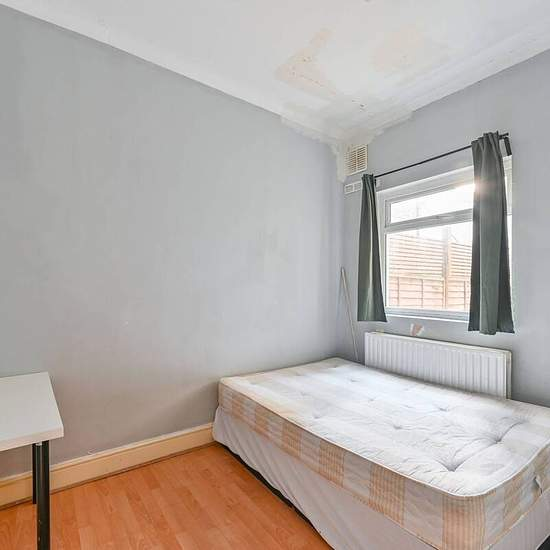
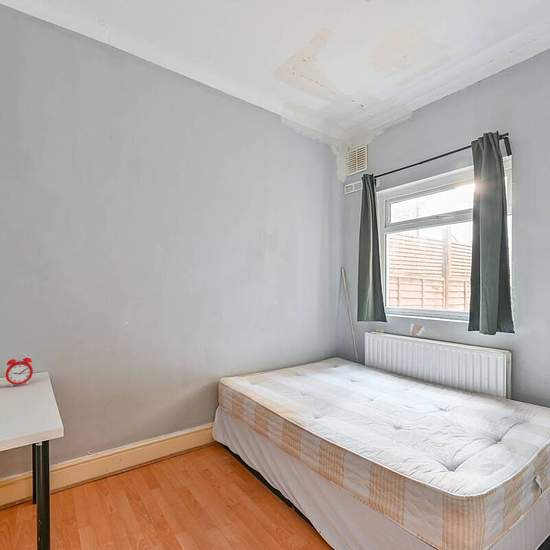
+ alarm clock (19, 369)
